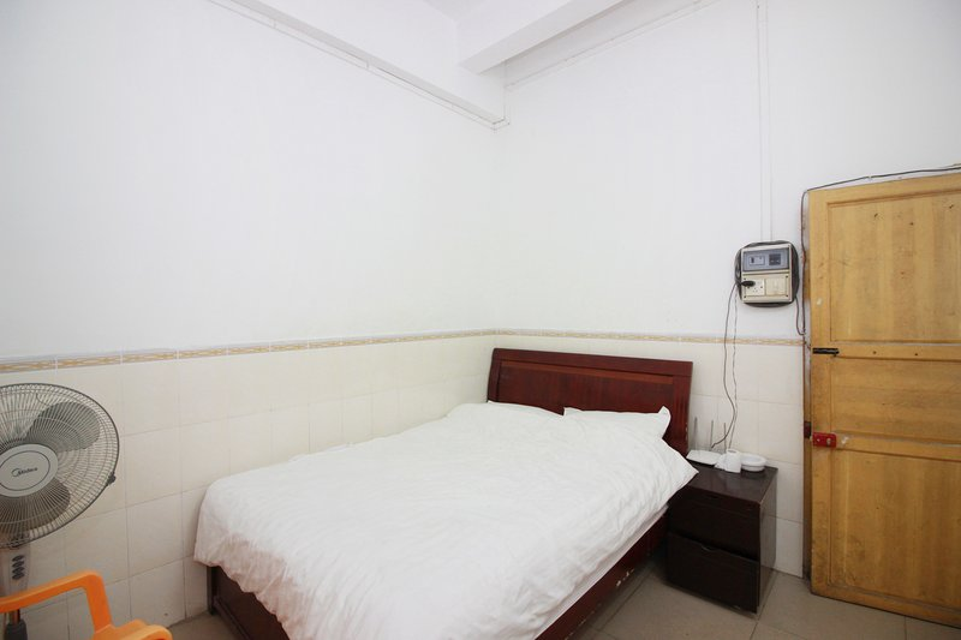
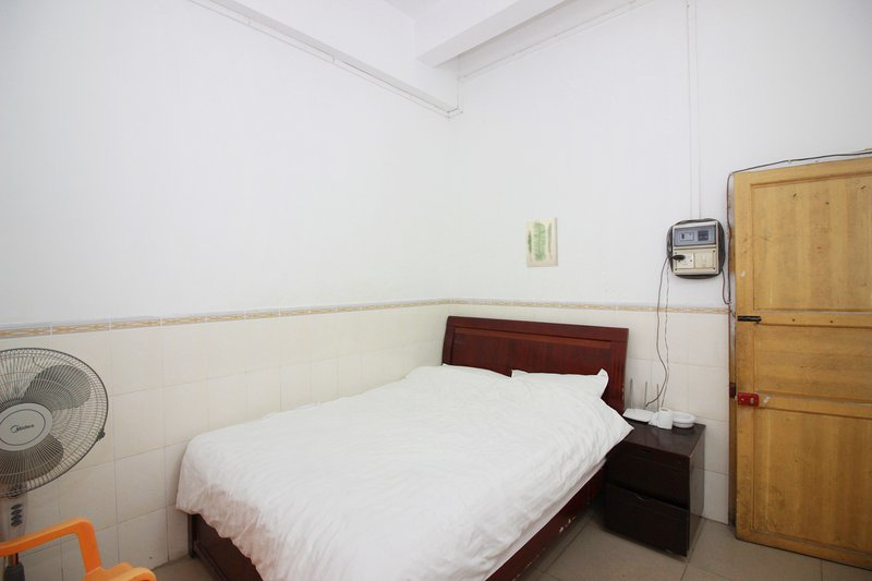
+ wall art (541, 243)
